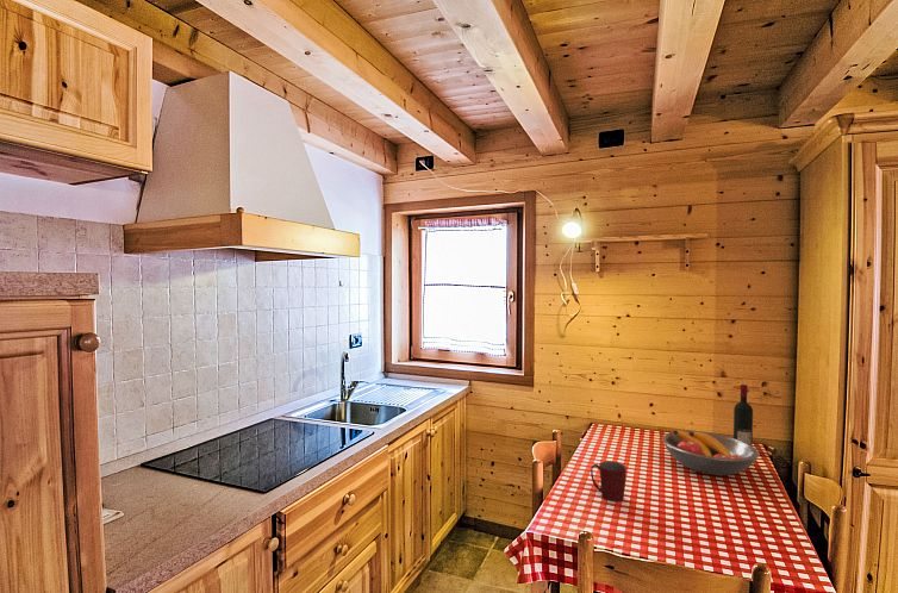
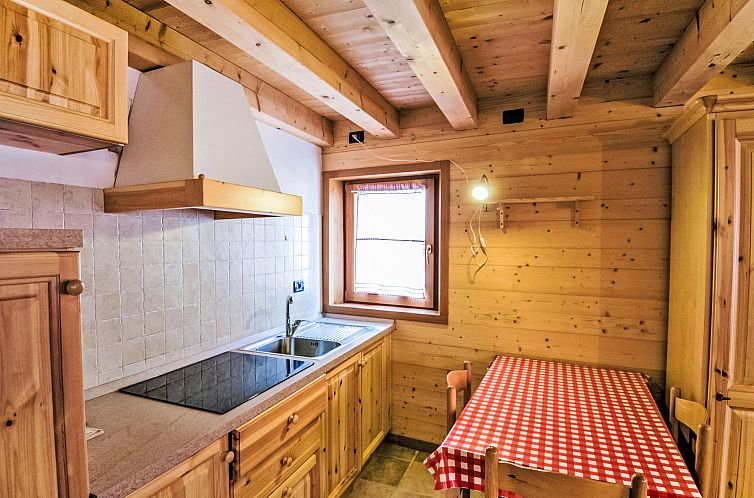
- alcohol (743, 417)
- mug (607, 480)
- fruit bowl (707, 452)
